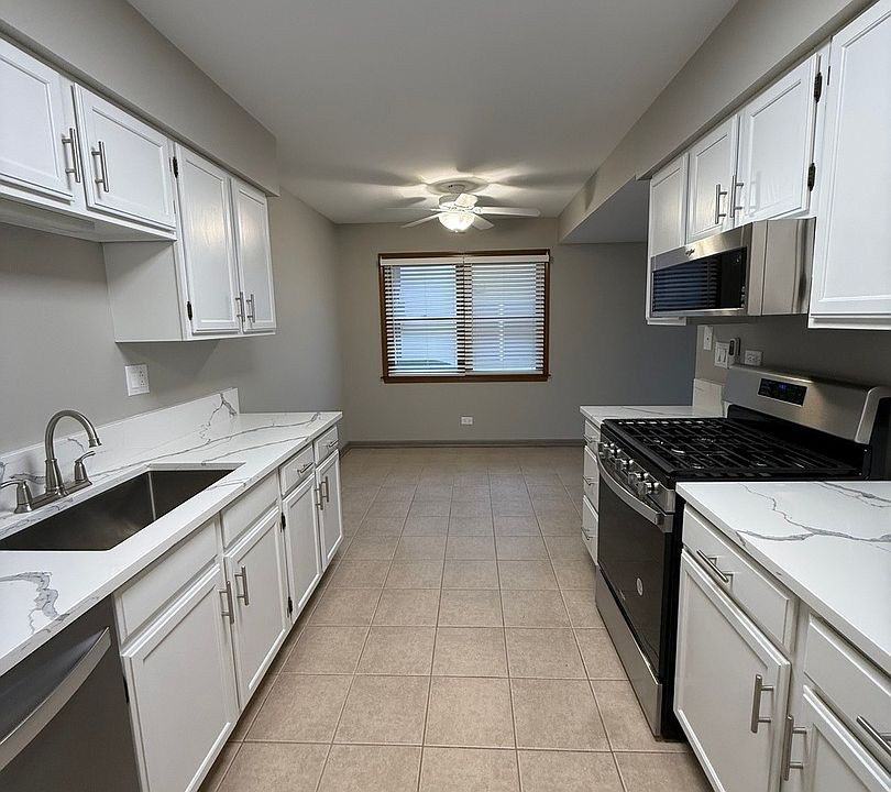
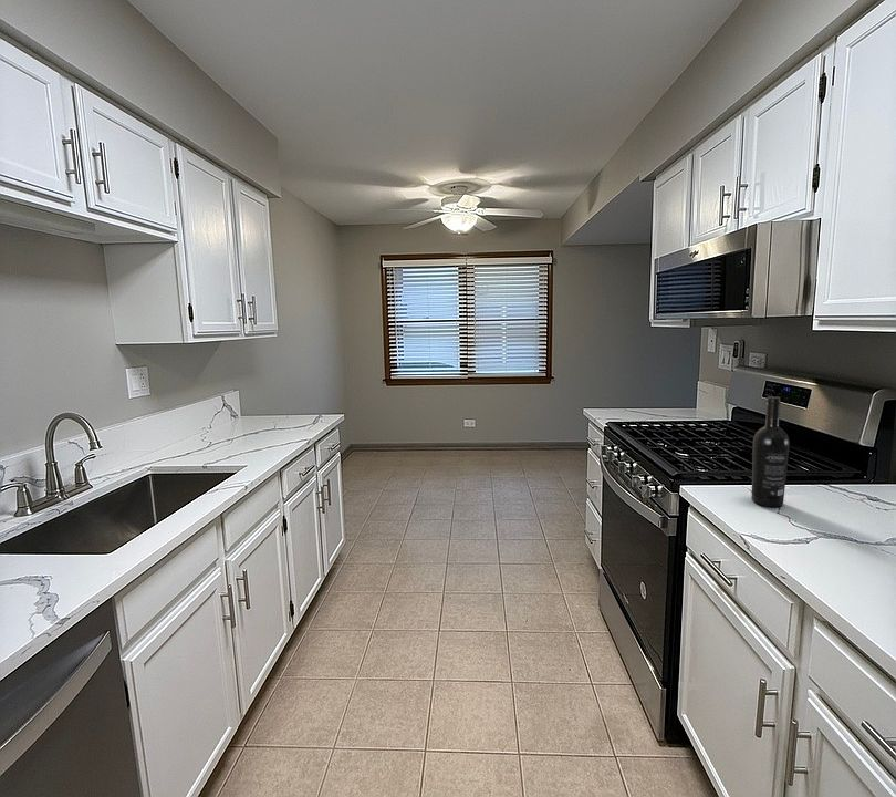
+ wine bottle (770, 451)
